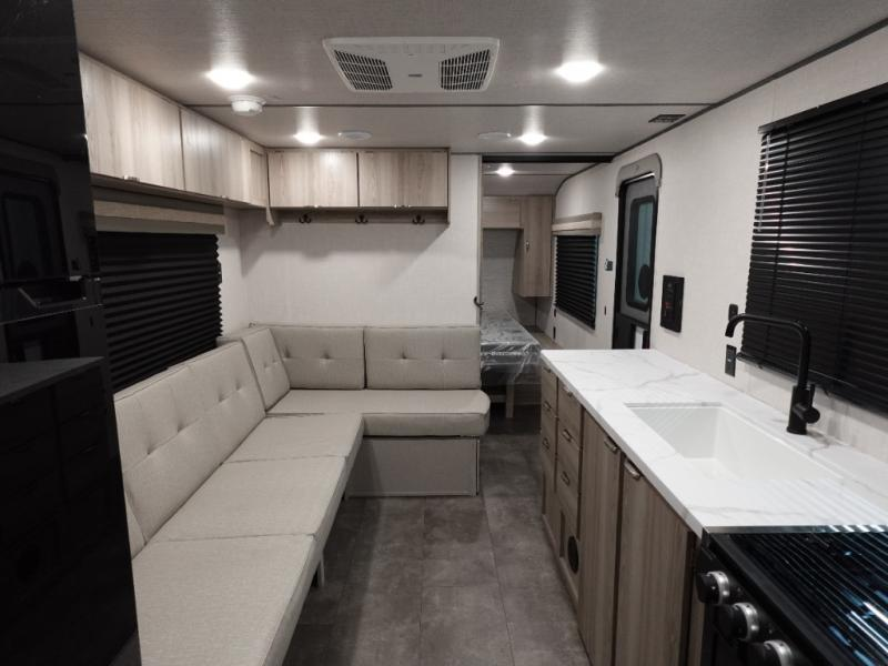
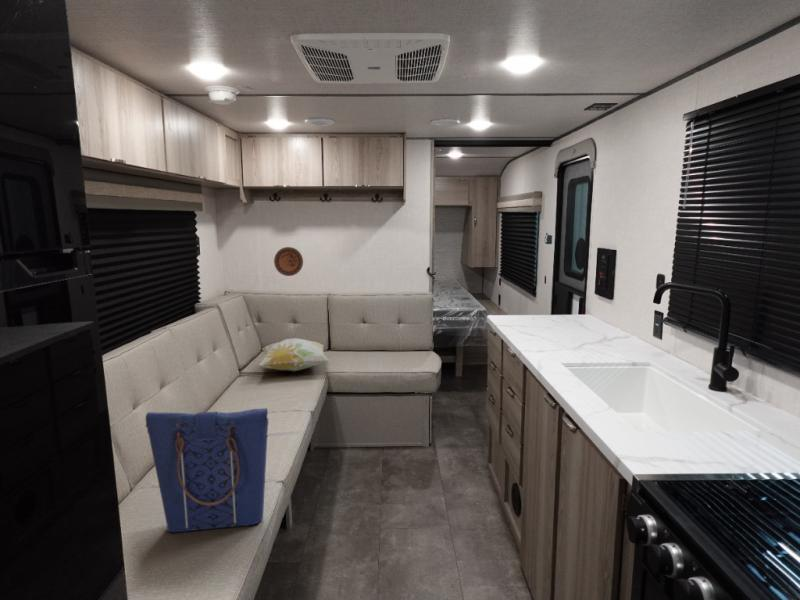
+ decorative plate (288, 261)
+ tote bag (211, 467)
+ decorative pillow (293, 354)
